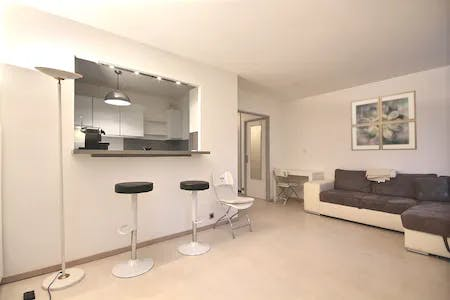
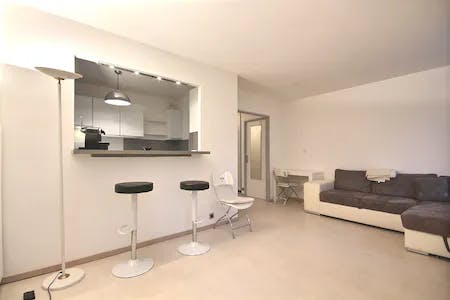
- wall art (381, 122)
